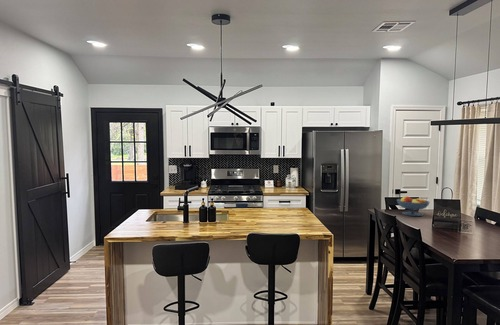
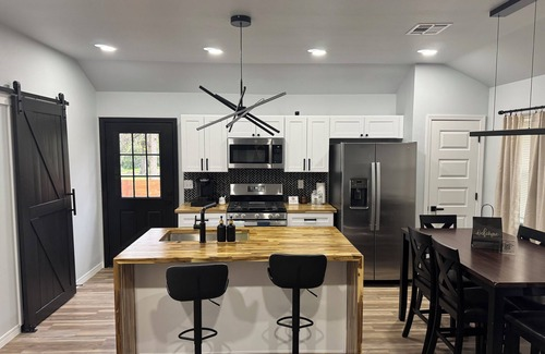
- fruit bowl (412, 205)
